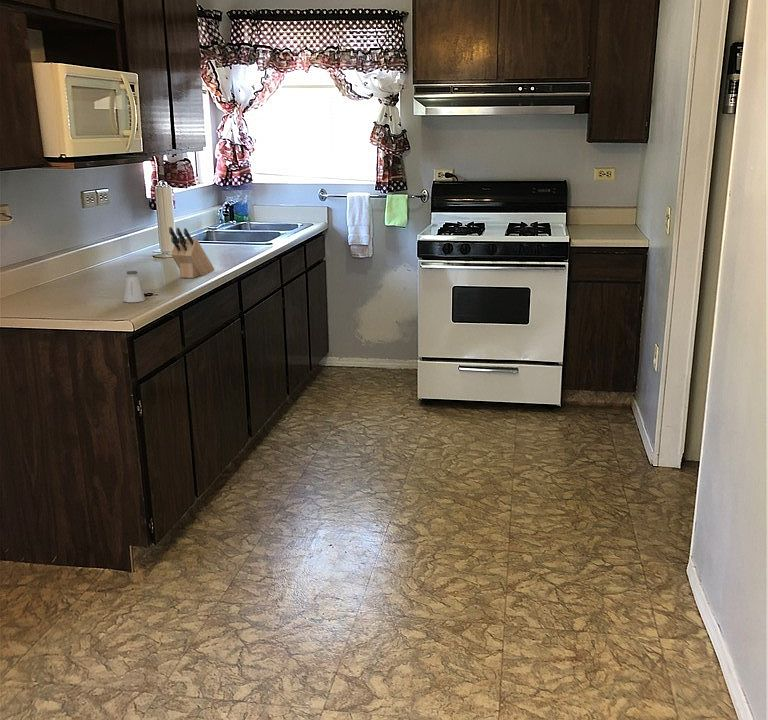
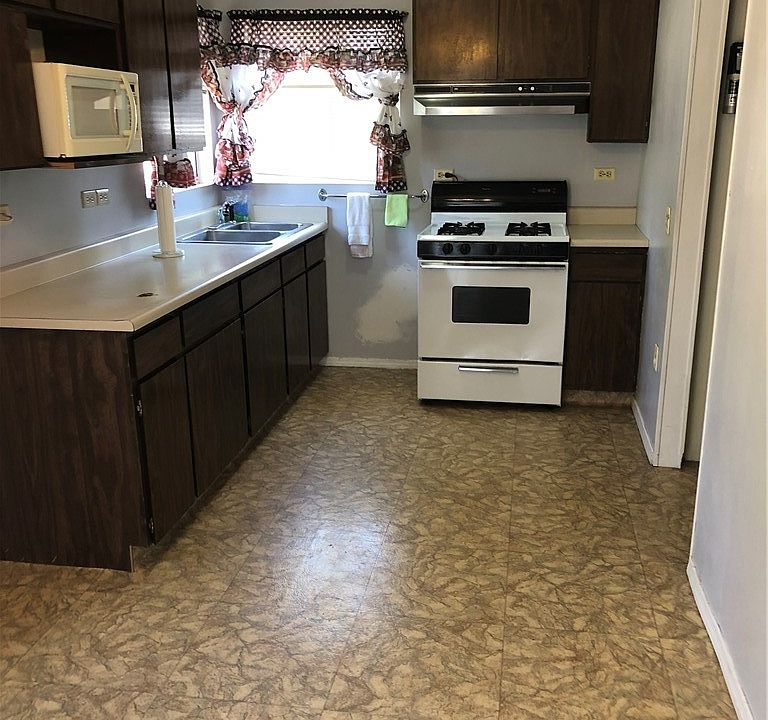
- knife block (190, 250)
- saltshaker (133, 285)
